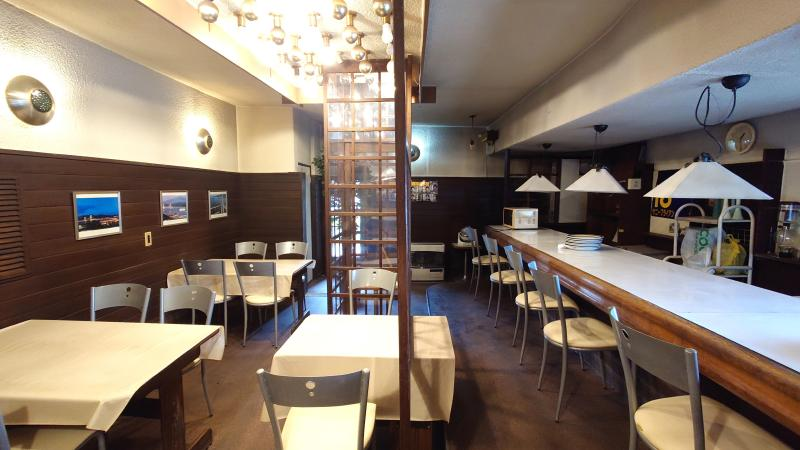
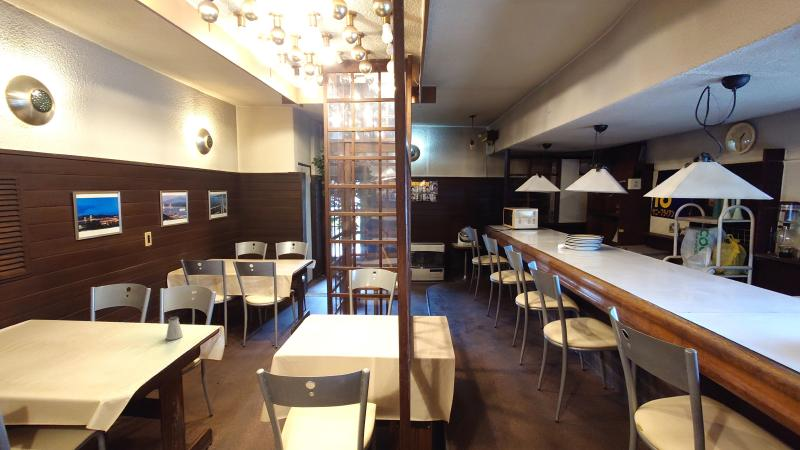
+ saltshaker (173, 327)
